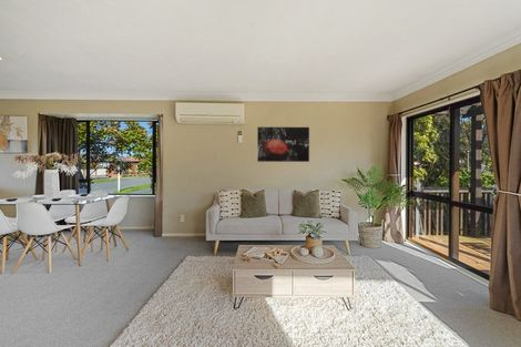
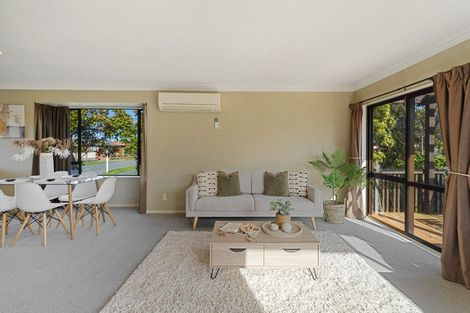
- wall art (283, 144)
